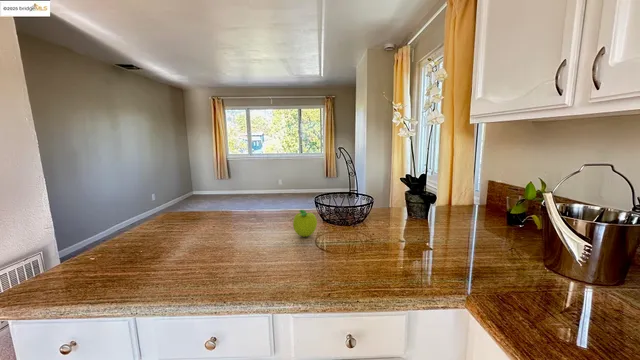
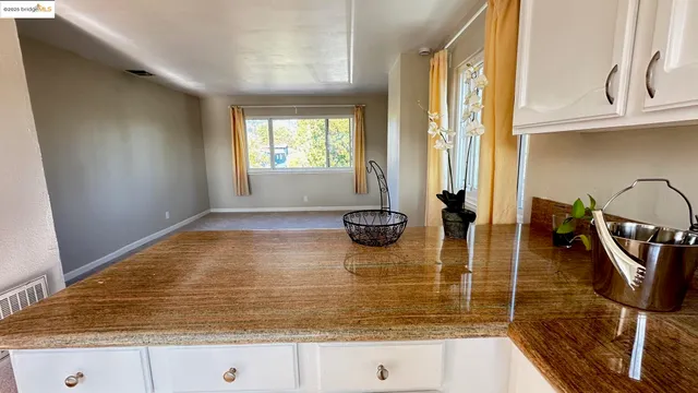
- fruit (305, 223)
